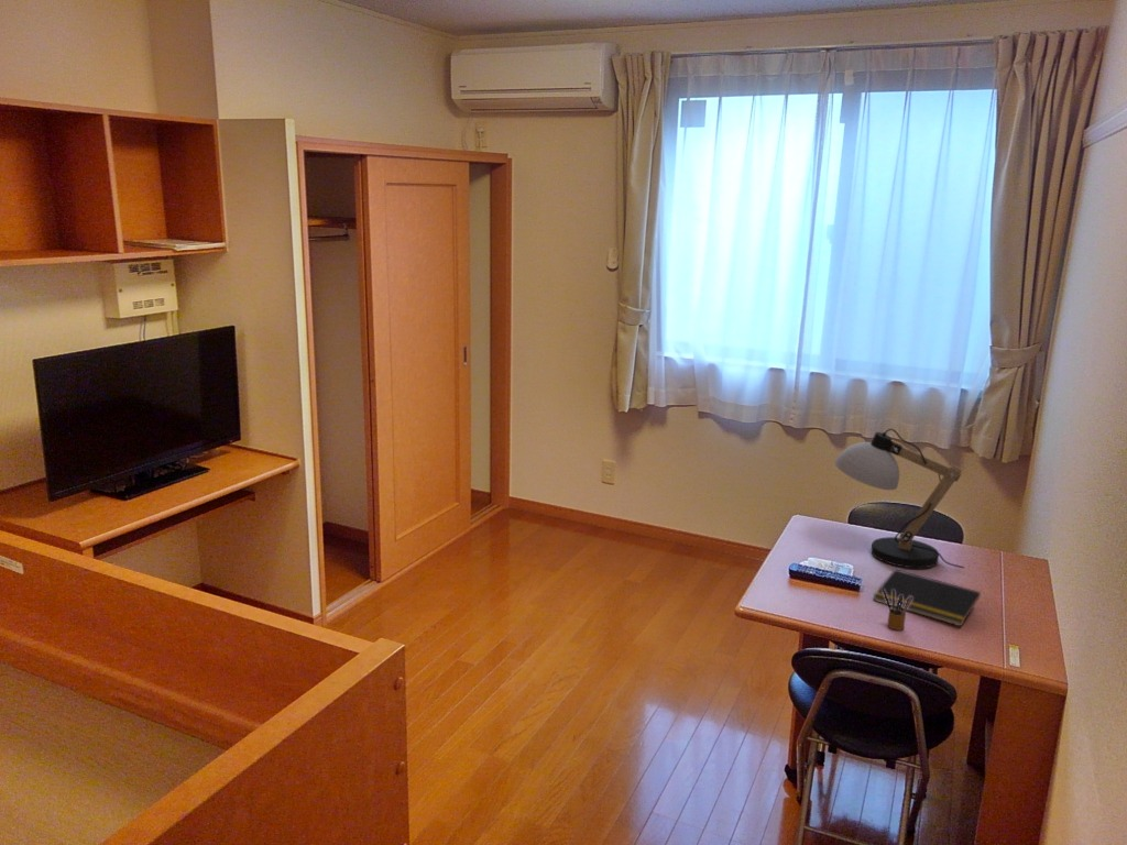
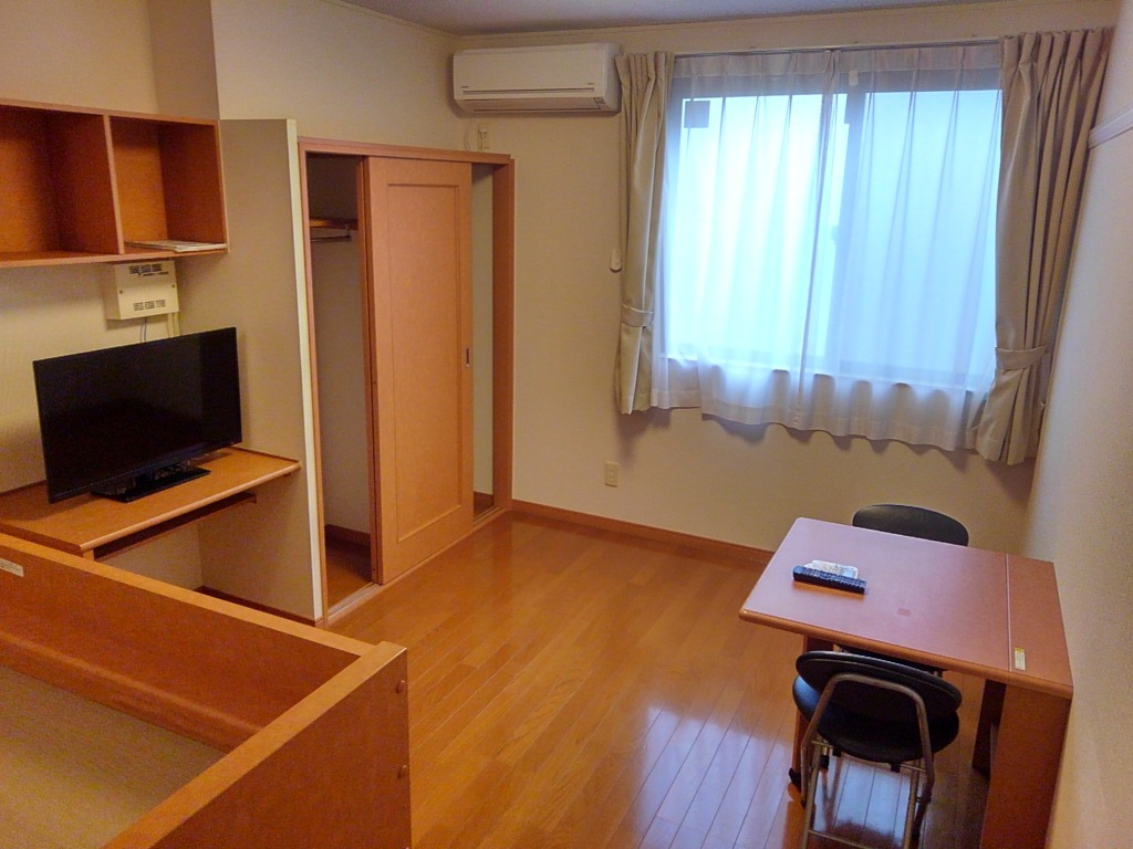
- notepad (926, 595)
- pencil box (896, 608)
- desk lamp (895, 489)
